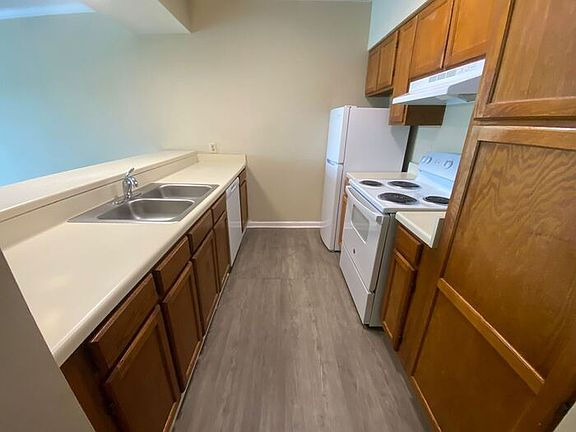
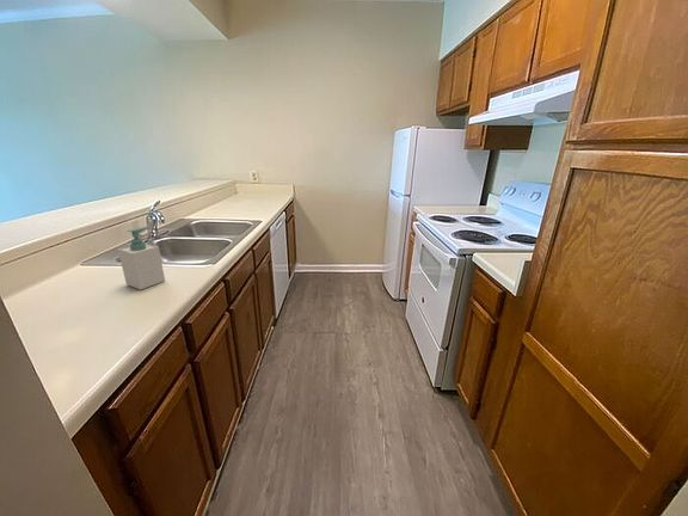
+ soap bottle (140, 256)
